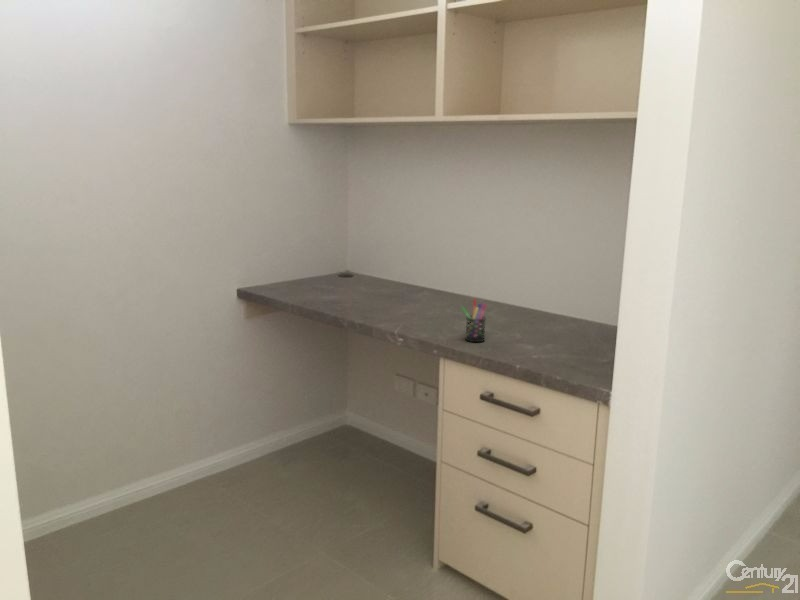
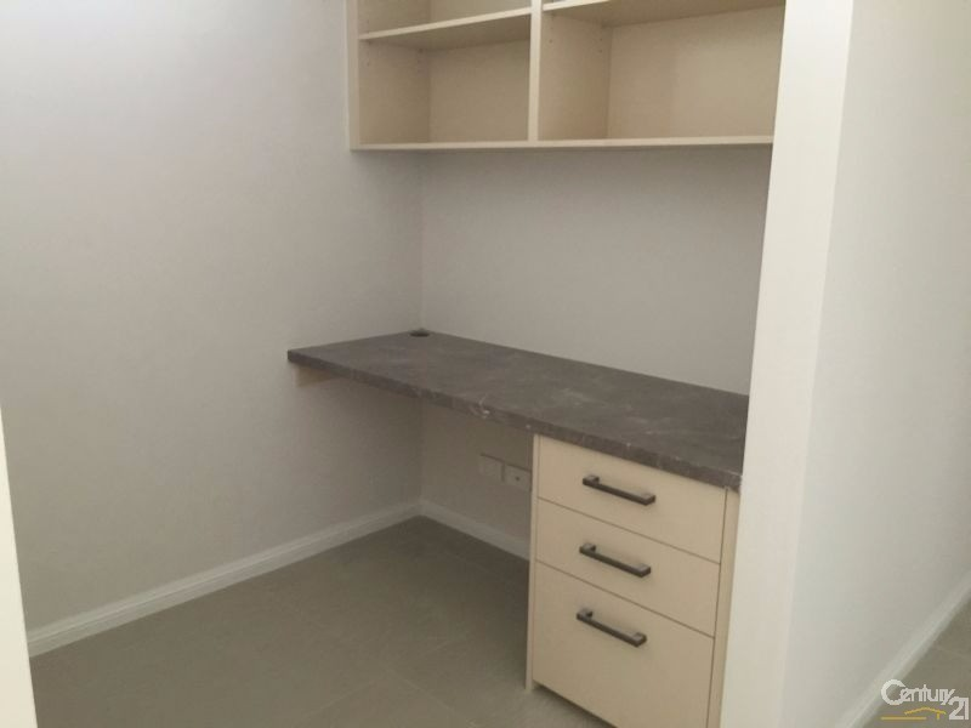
- pen holder (473, 320)
